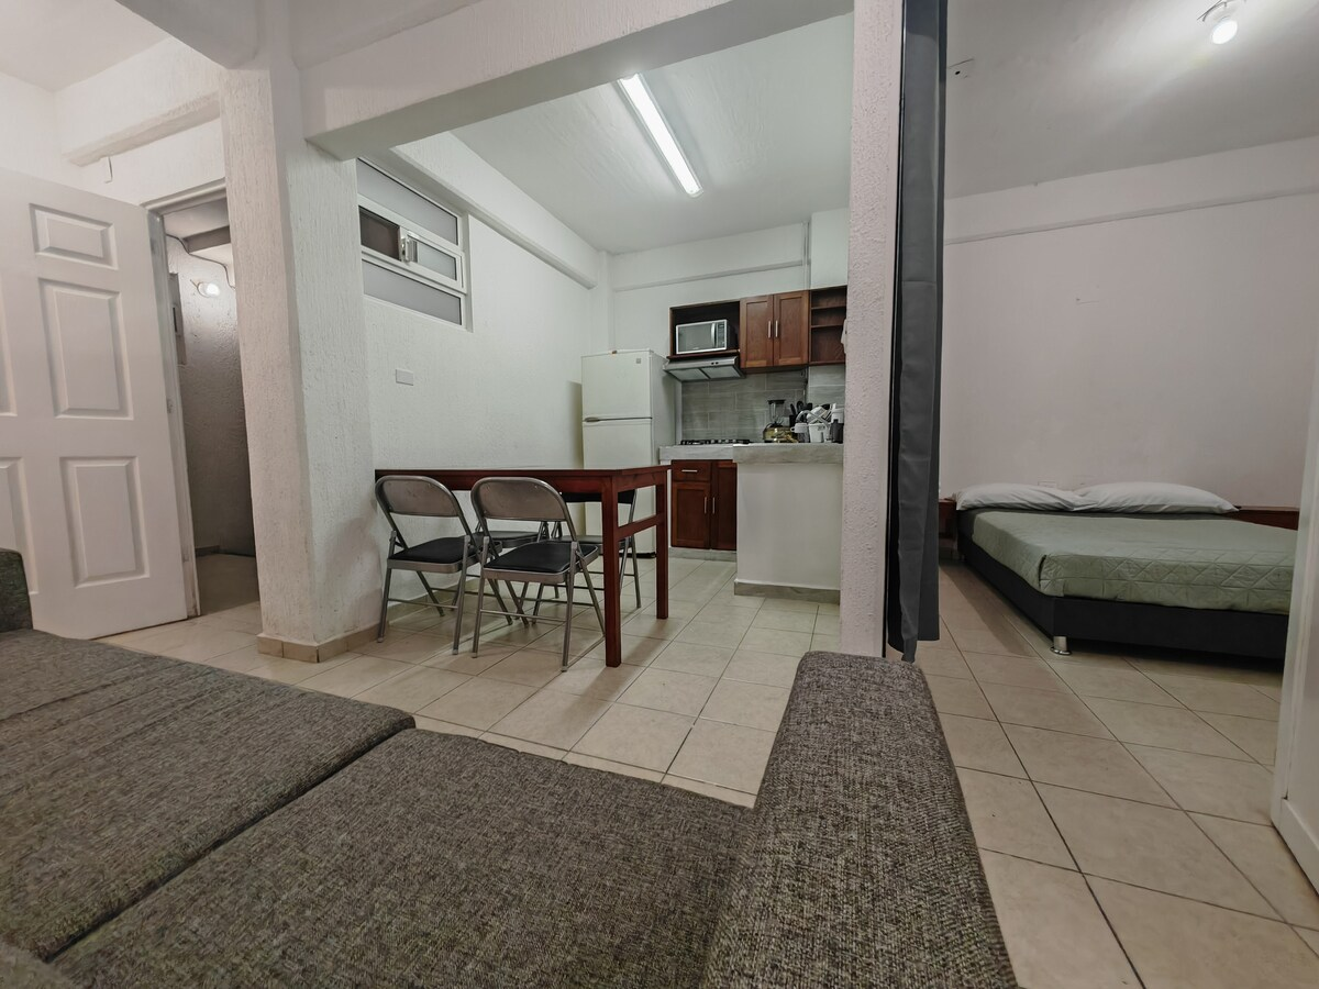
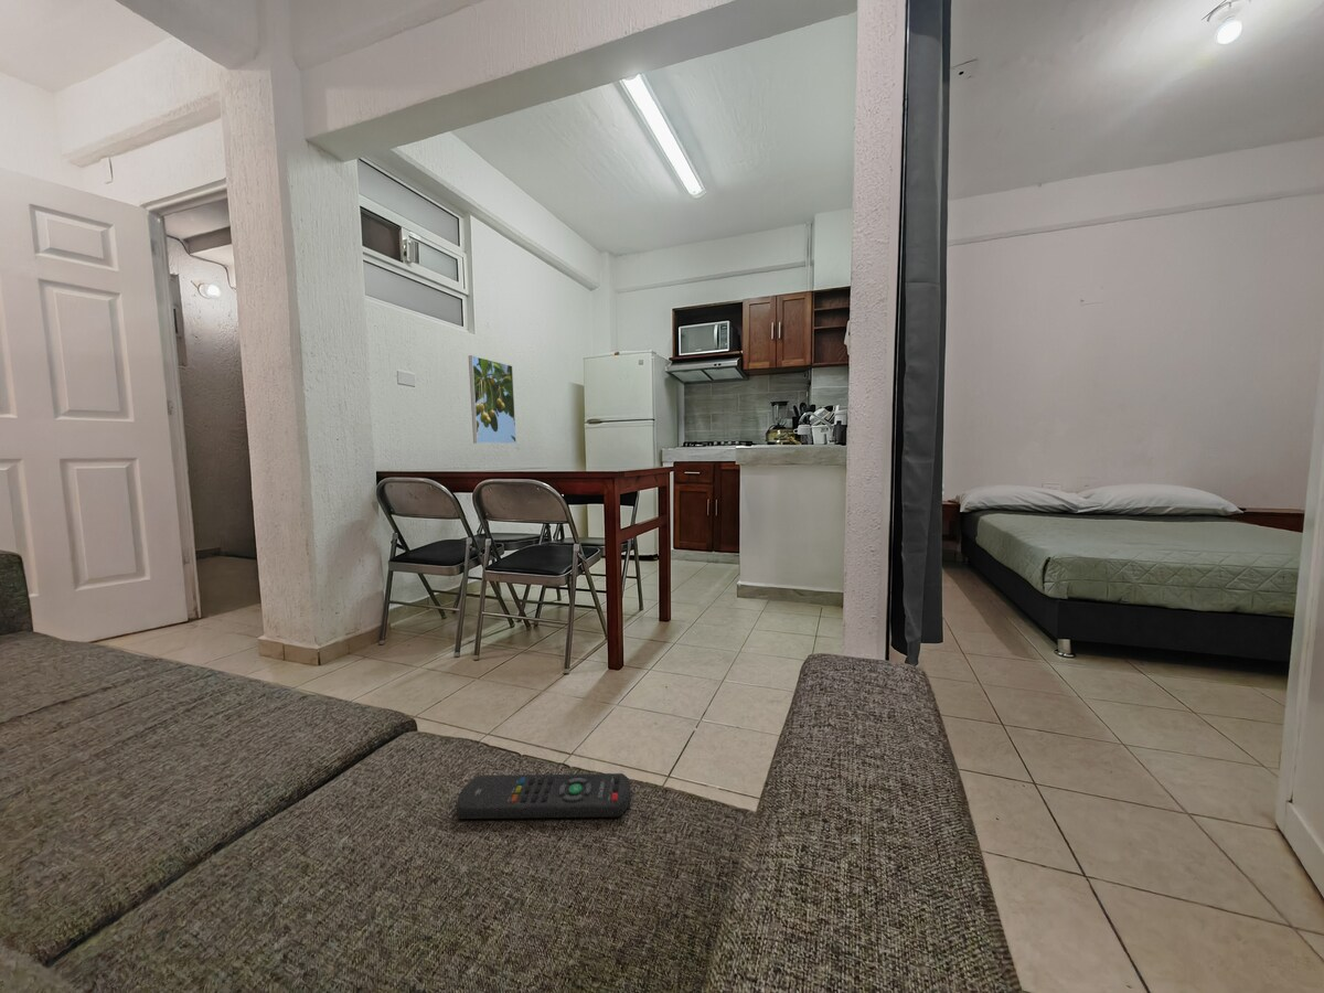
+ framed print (493, 402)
+ remote control (545, 794)
